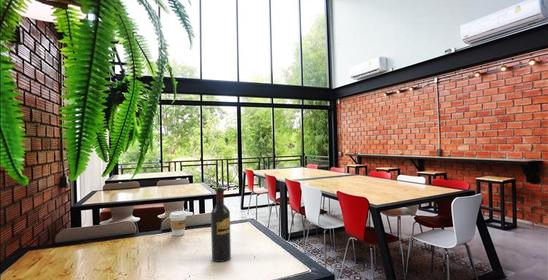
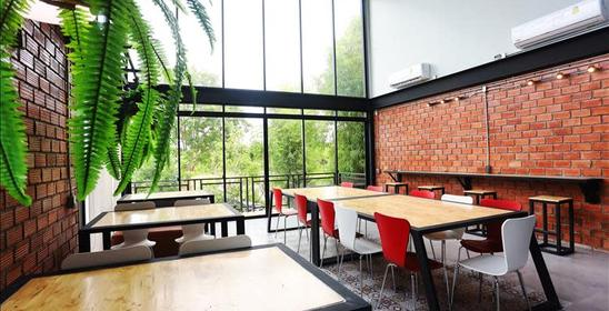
- coffee cup (178, 223)
- wine bottle (220, 222)
